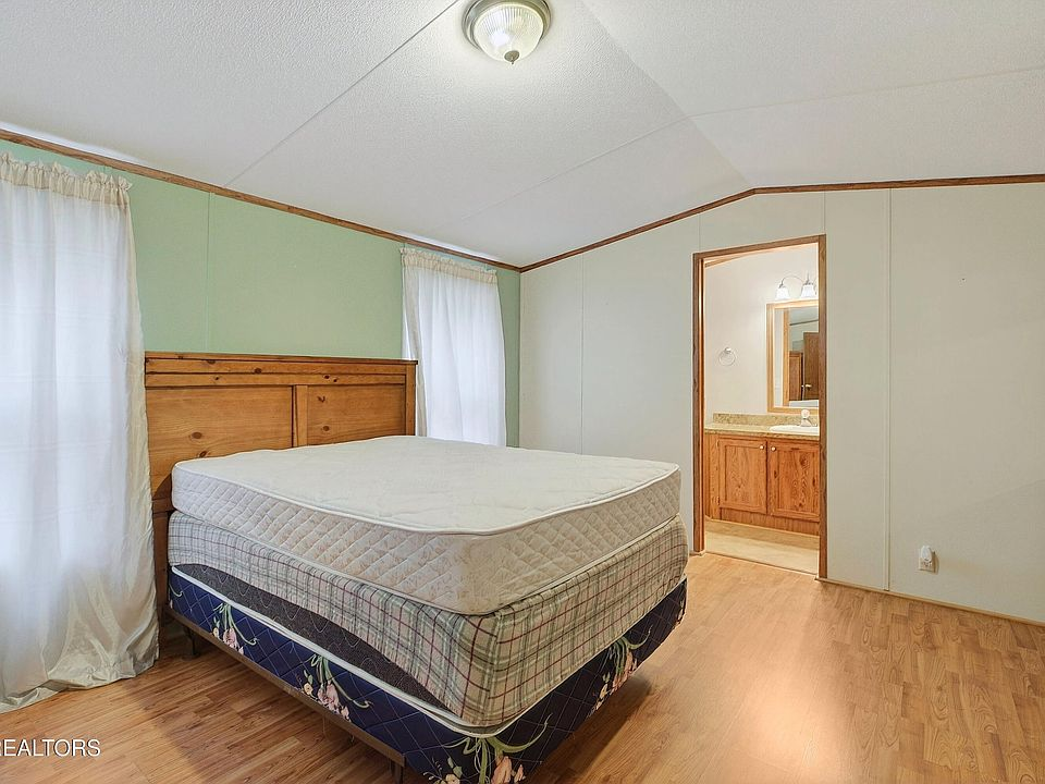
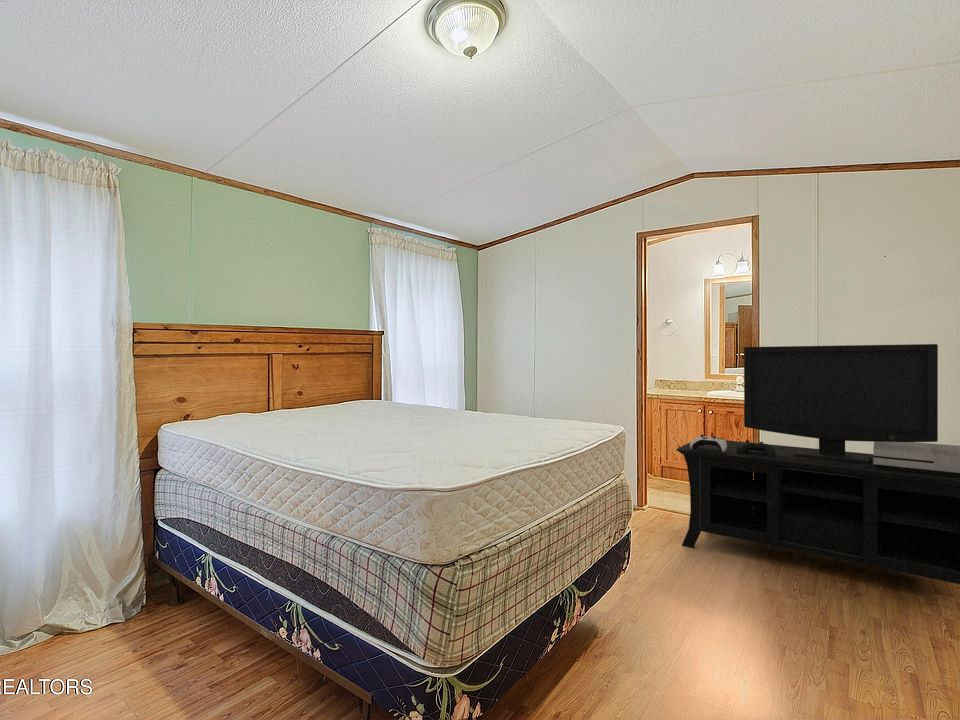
+ media console (822, 455)
